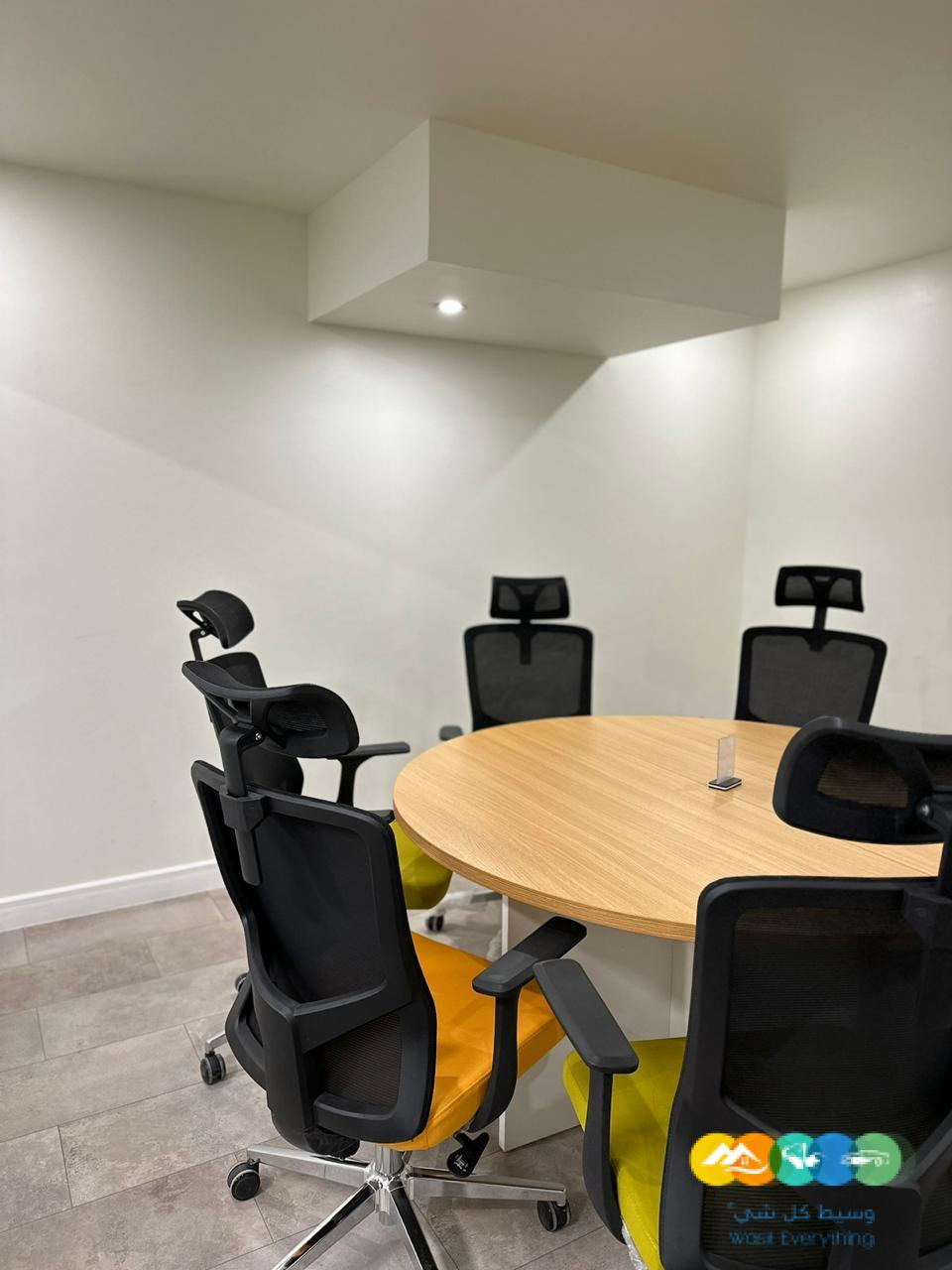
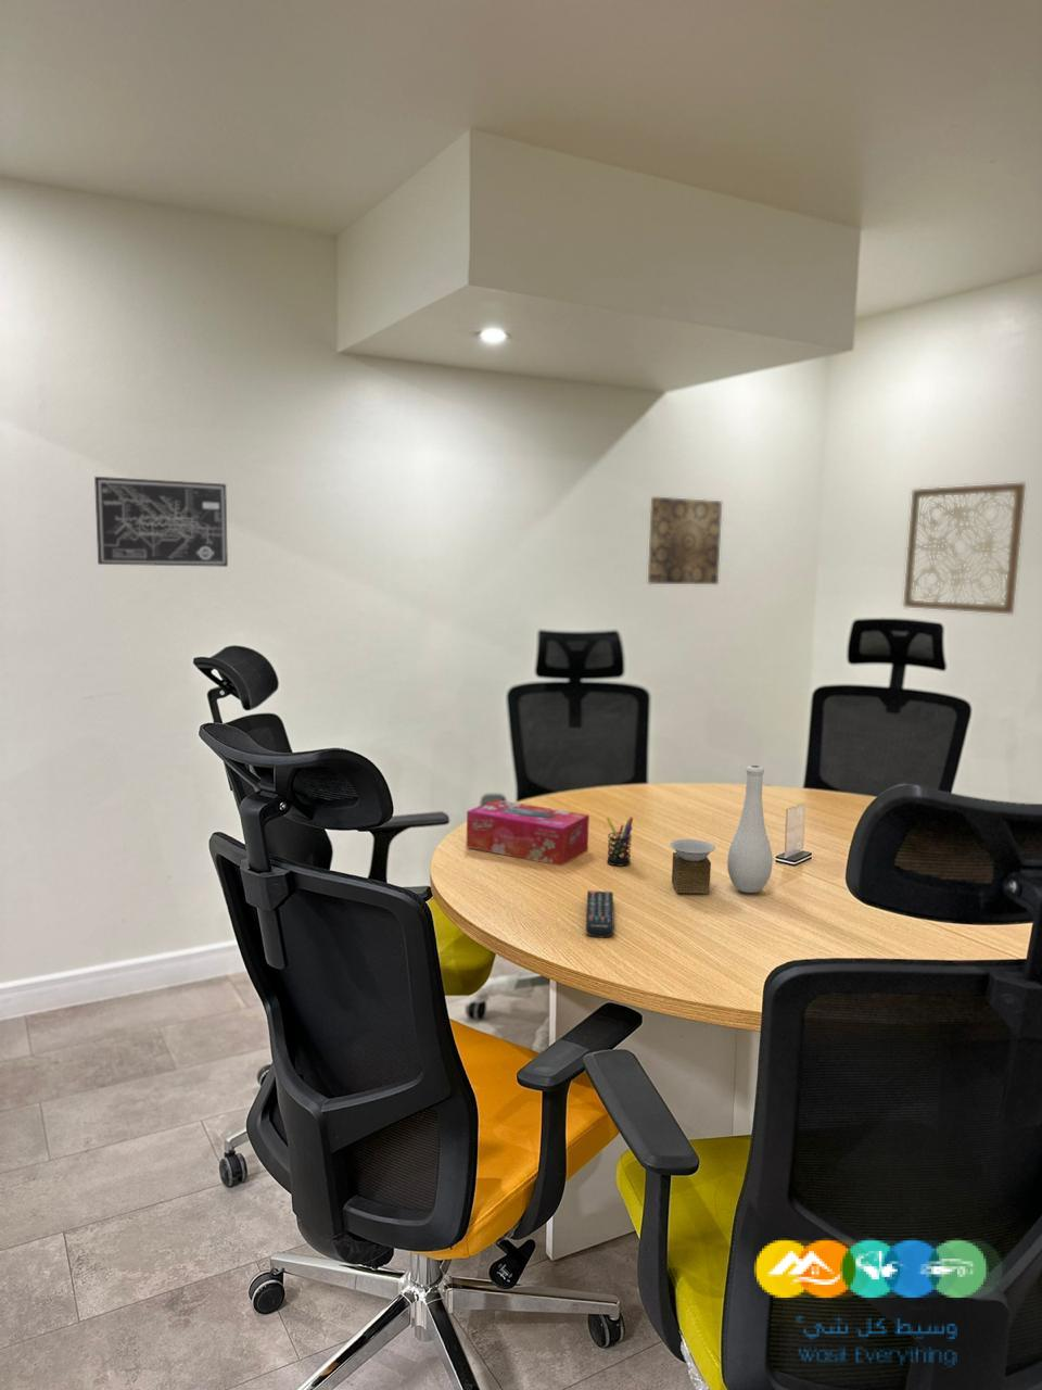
+ wall art (965, 544)
+ pen holder (622, 838)
+ vase (734, 834)
+ wall art (163, 522)
+ tissue box (526, 831)
+ wall art (685, 542)
+ remote control (599, 912)
